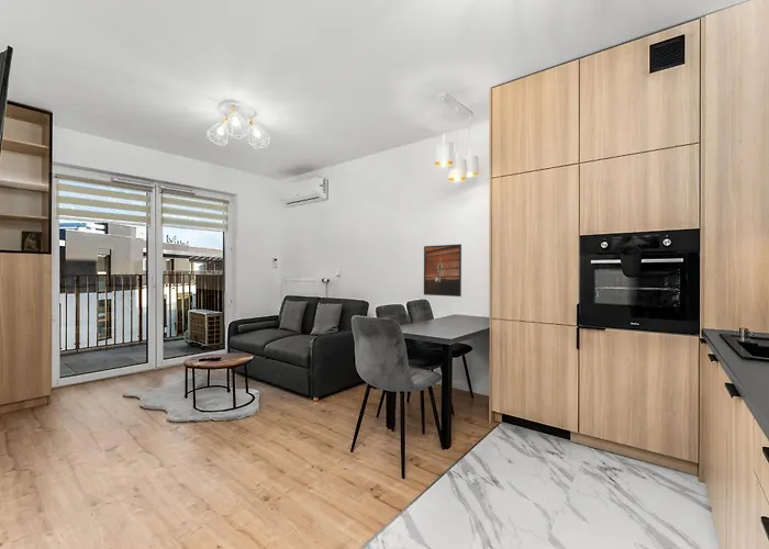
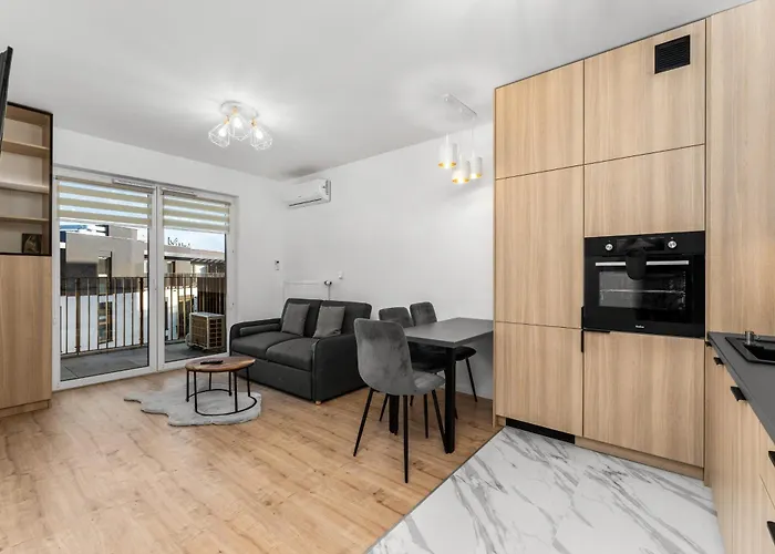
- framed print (442, 270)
